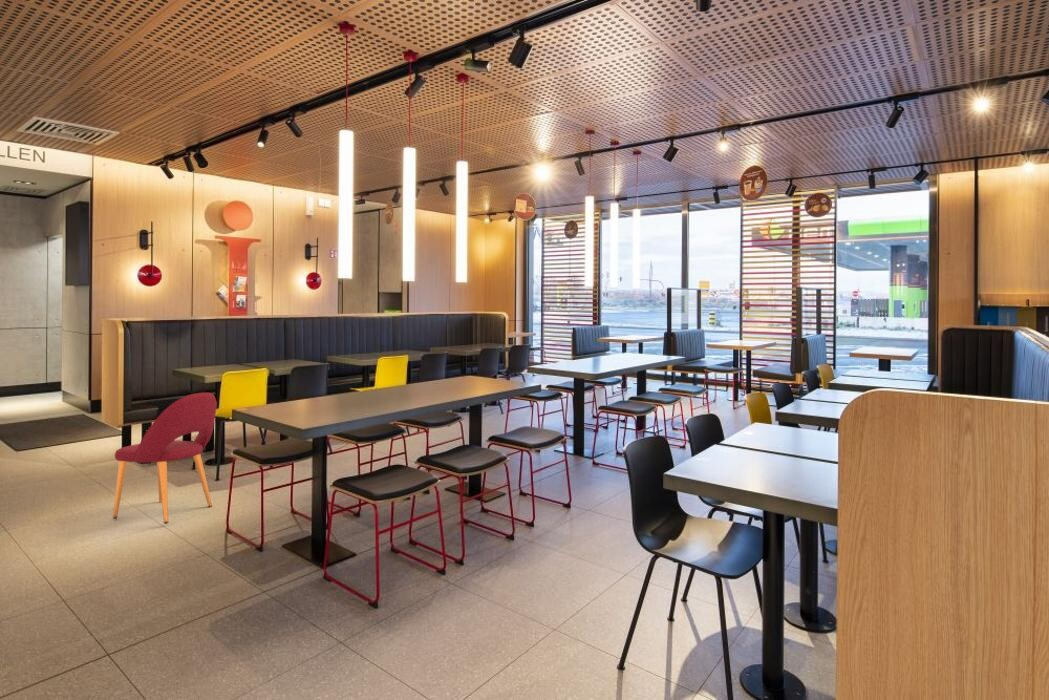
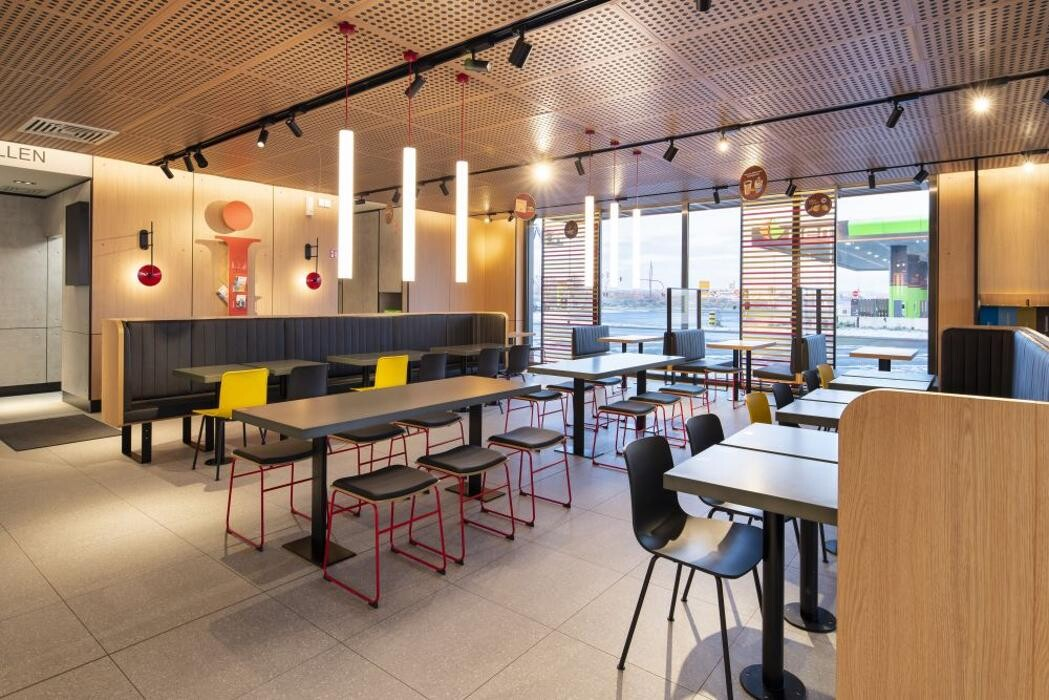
- dining chair (167, 452)
